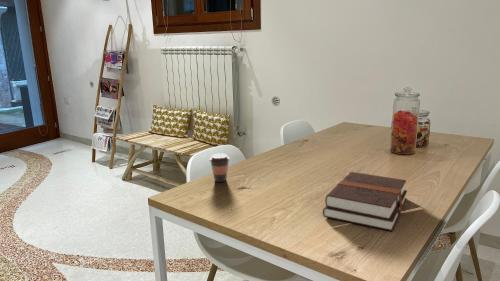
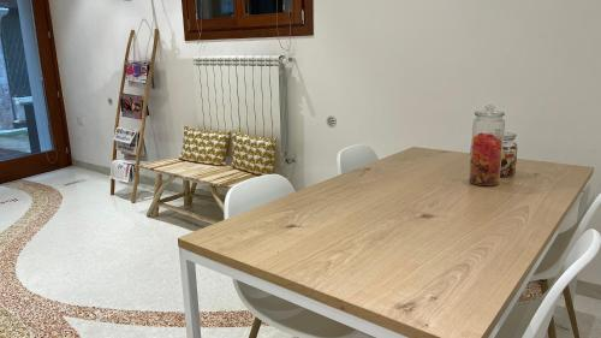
- hardback book (367, 197)
- coffee cup (219, 168)
